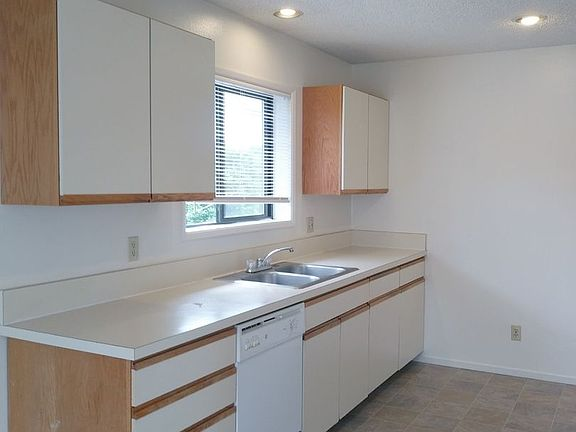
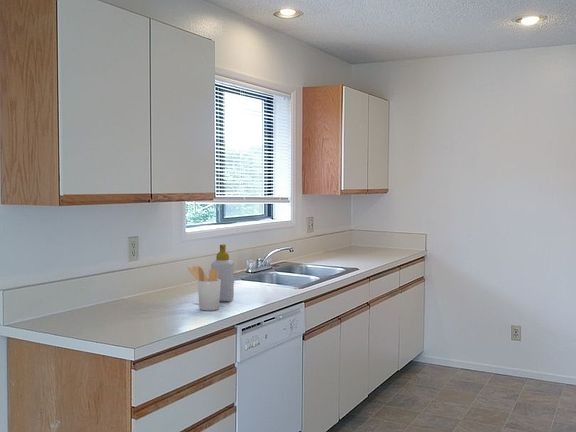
+ utensil holder (204, 286)
+ soap bottle (222, 272)
